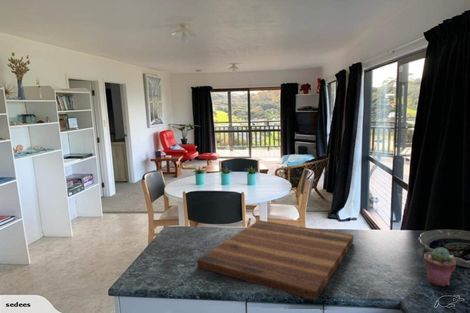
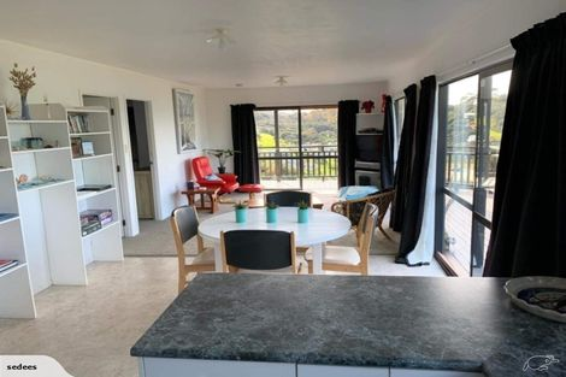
- potted succulent (439, 265)
- cutting board (280, 250)
